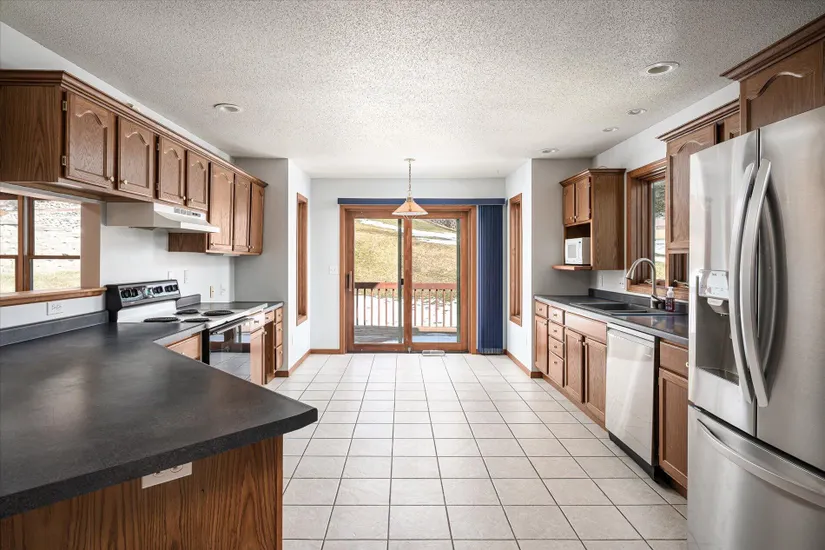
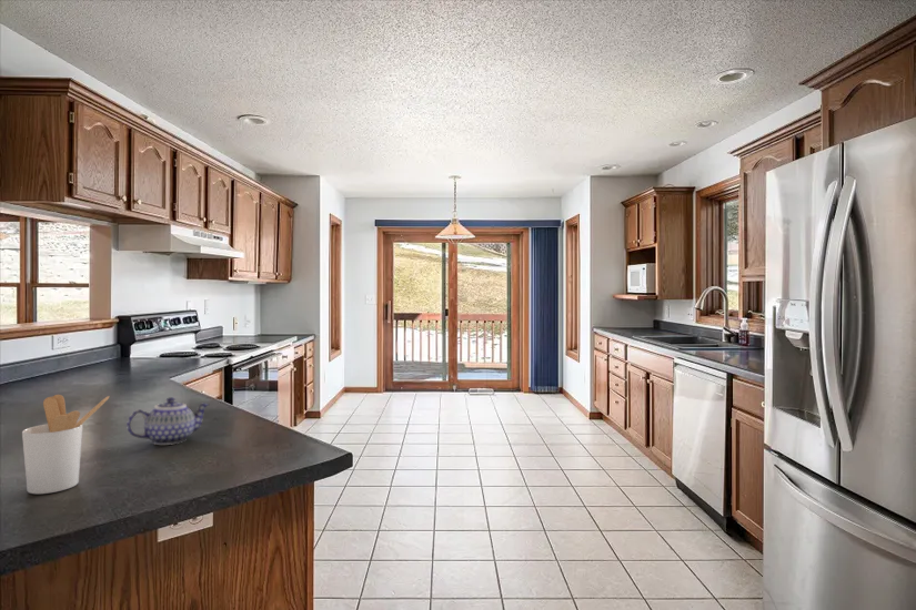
+ teapot (170, 419)
+ utensil holder (69, 440)
